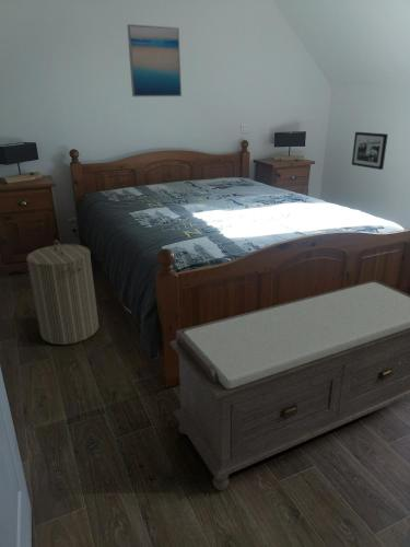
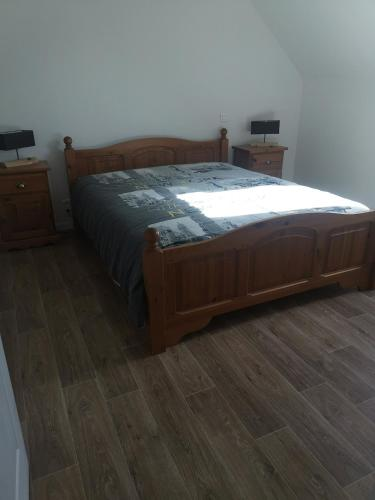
- picture frame (368, 150)
- bench (311, 369)
- wall art (155, 62)
- laundry hamper (63, 287)
